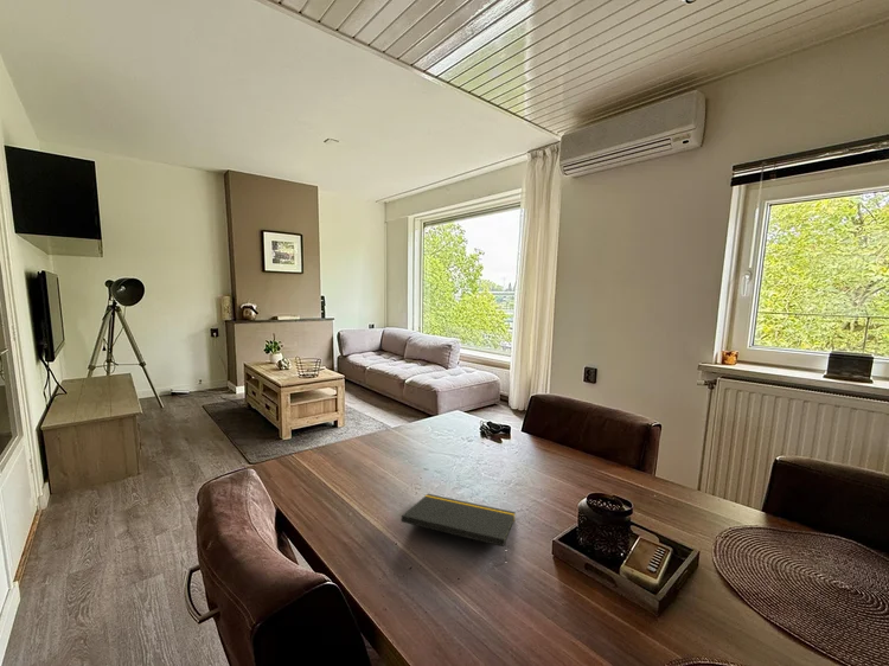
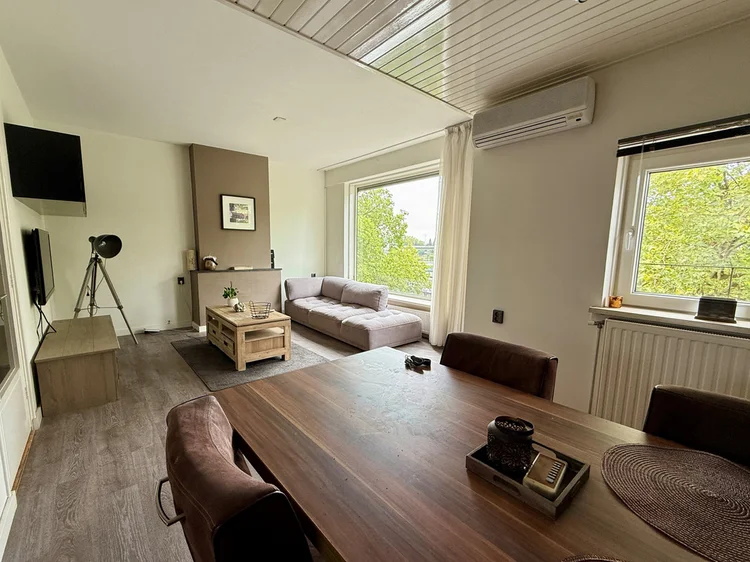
- notepad (460, 517)
